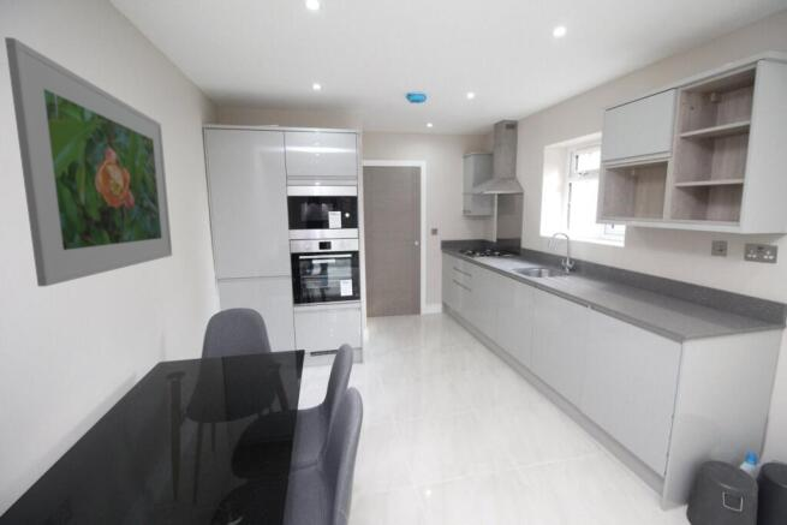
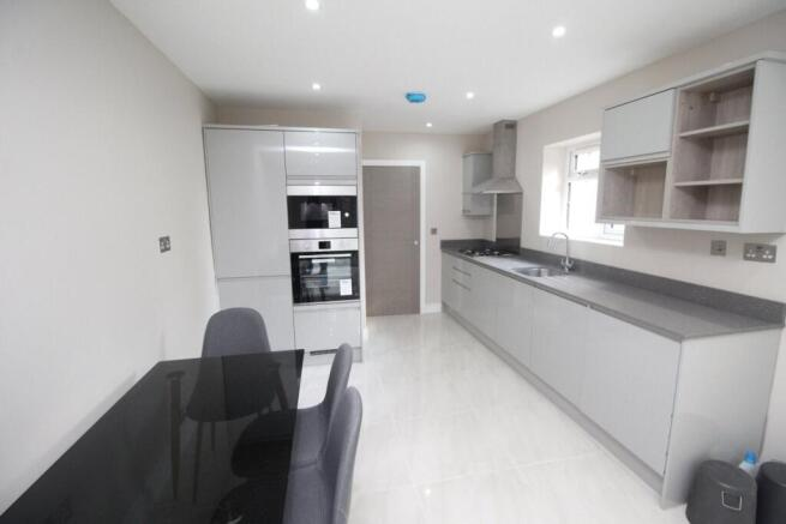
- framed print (115, 183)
